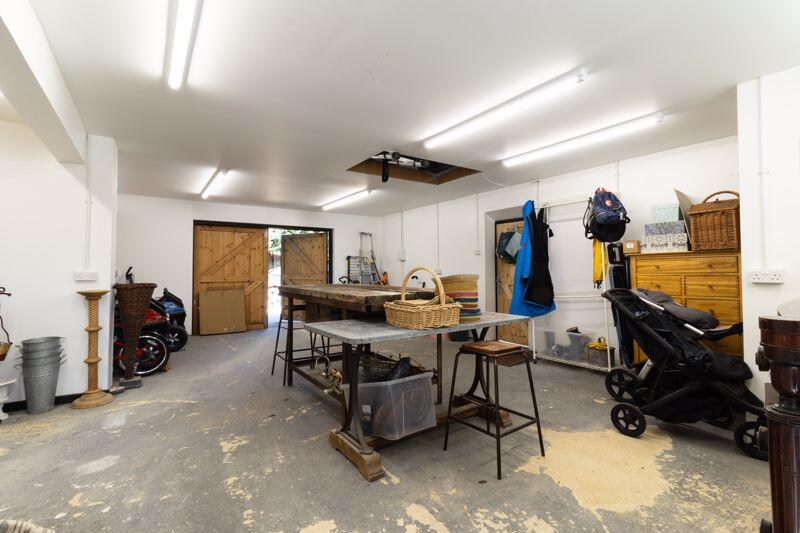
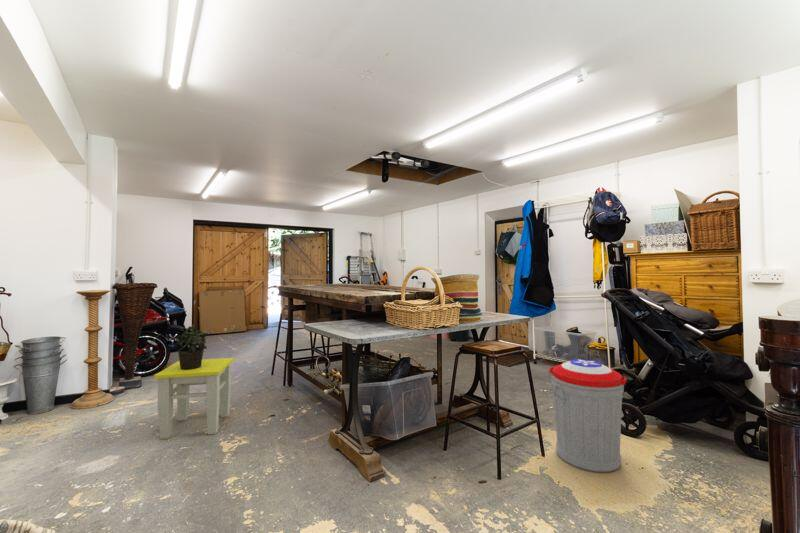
+ stool (197, 395)
+ potted plant (192, 345)
+ trash can (586, 409)
